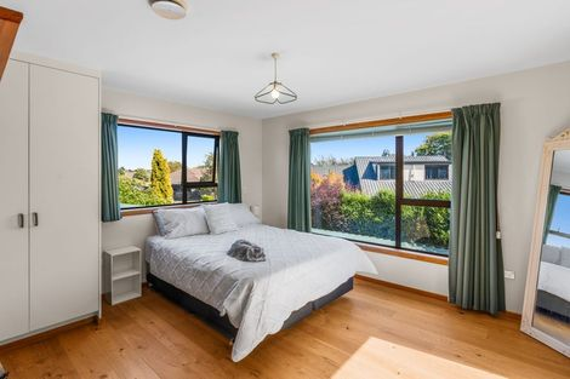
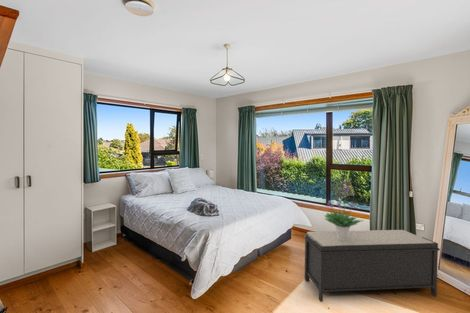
+ potted plant (342, 212)
+ bench (367, 262)
